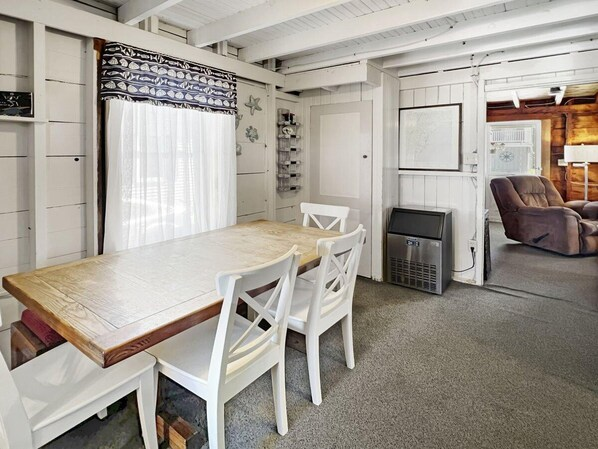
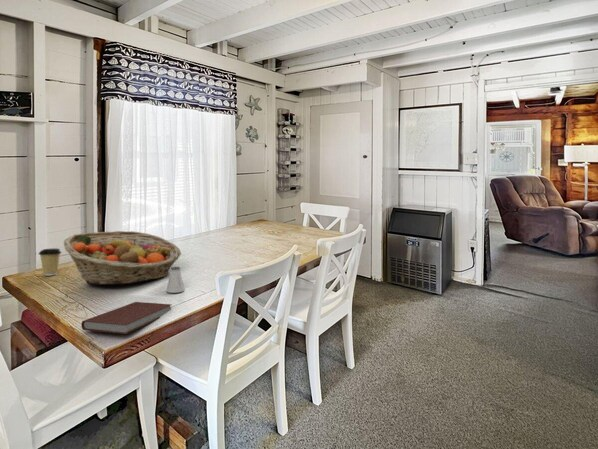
+ coffee cup (50, 262)
+ saltshaker (175, 279)
+ fruit basket (126, 255)
+ book (130, 316)
